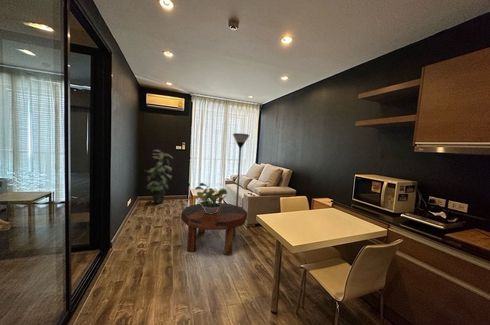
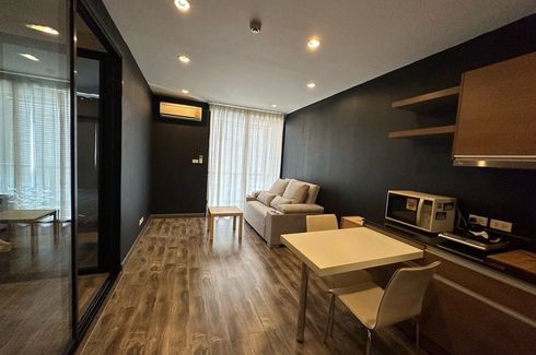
- potted plant (210, 197)
- indoor plant (159, 176)
- coffee table (214, 226)
- floor lamp (238, 180)
